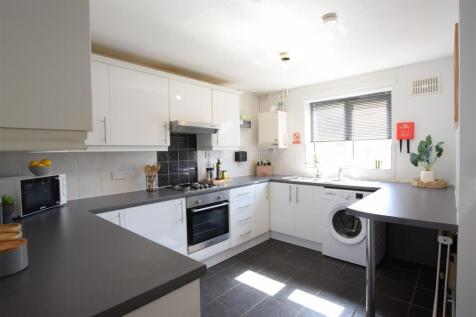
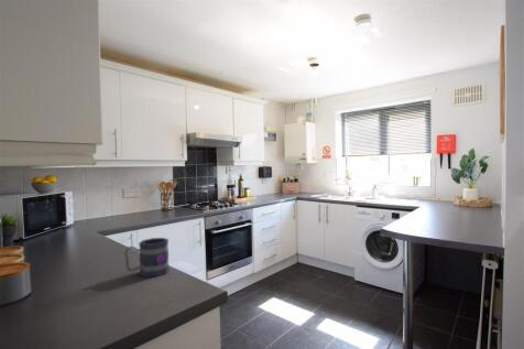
+ mug (148, 257)
